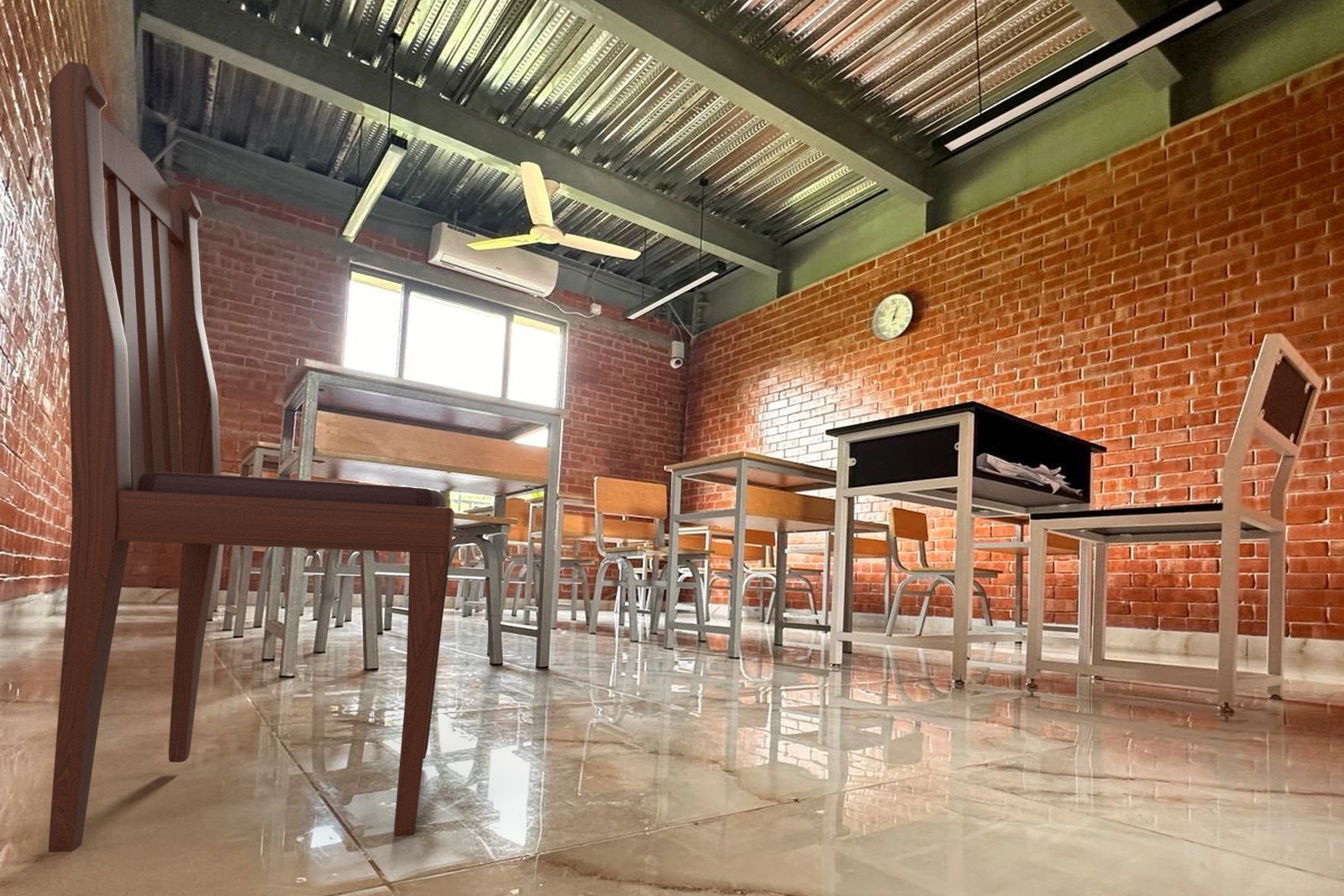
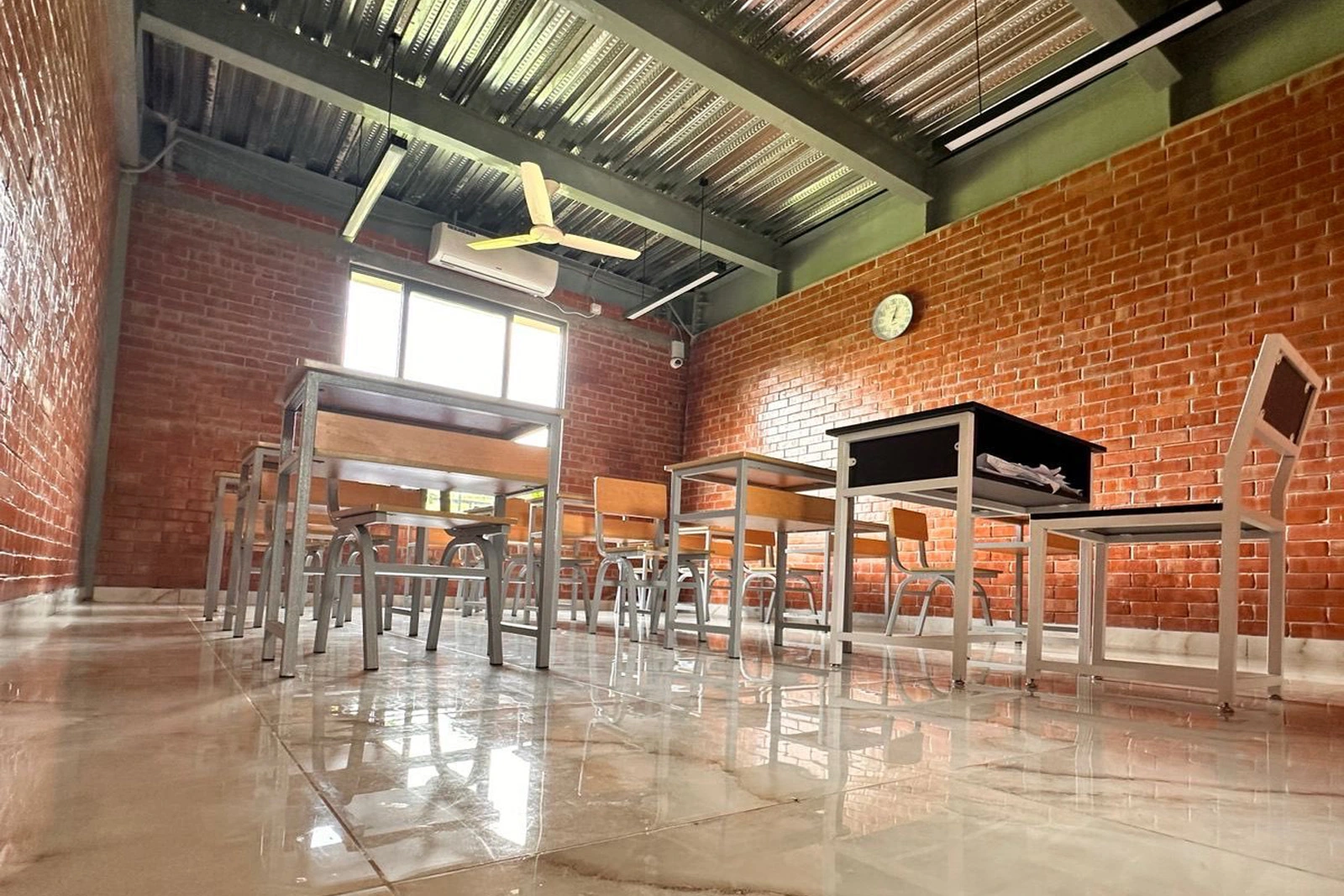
- chair (279, 479)
